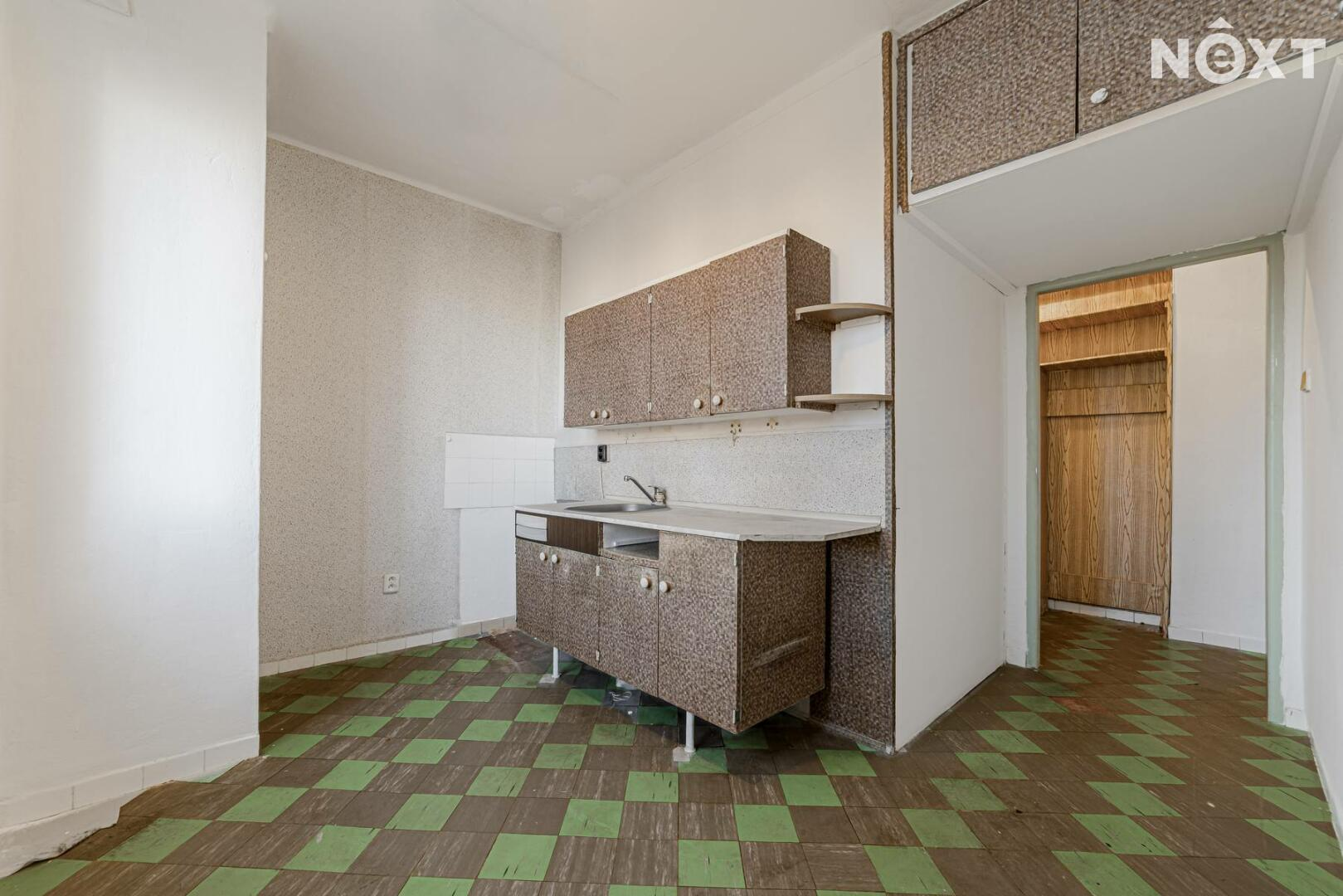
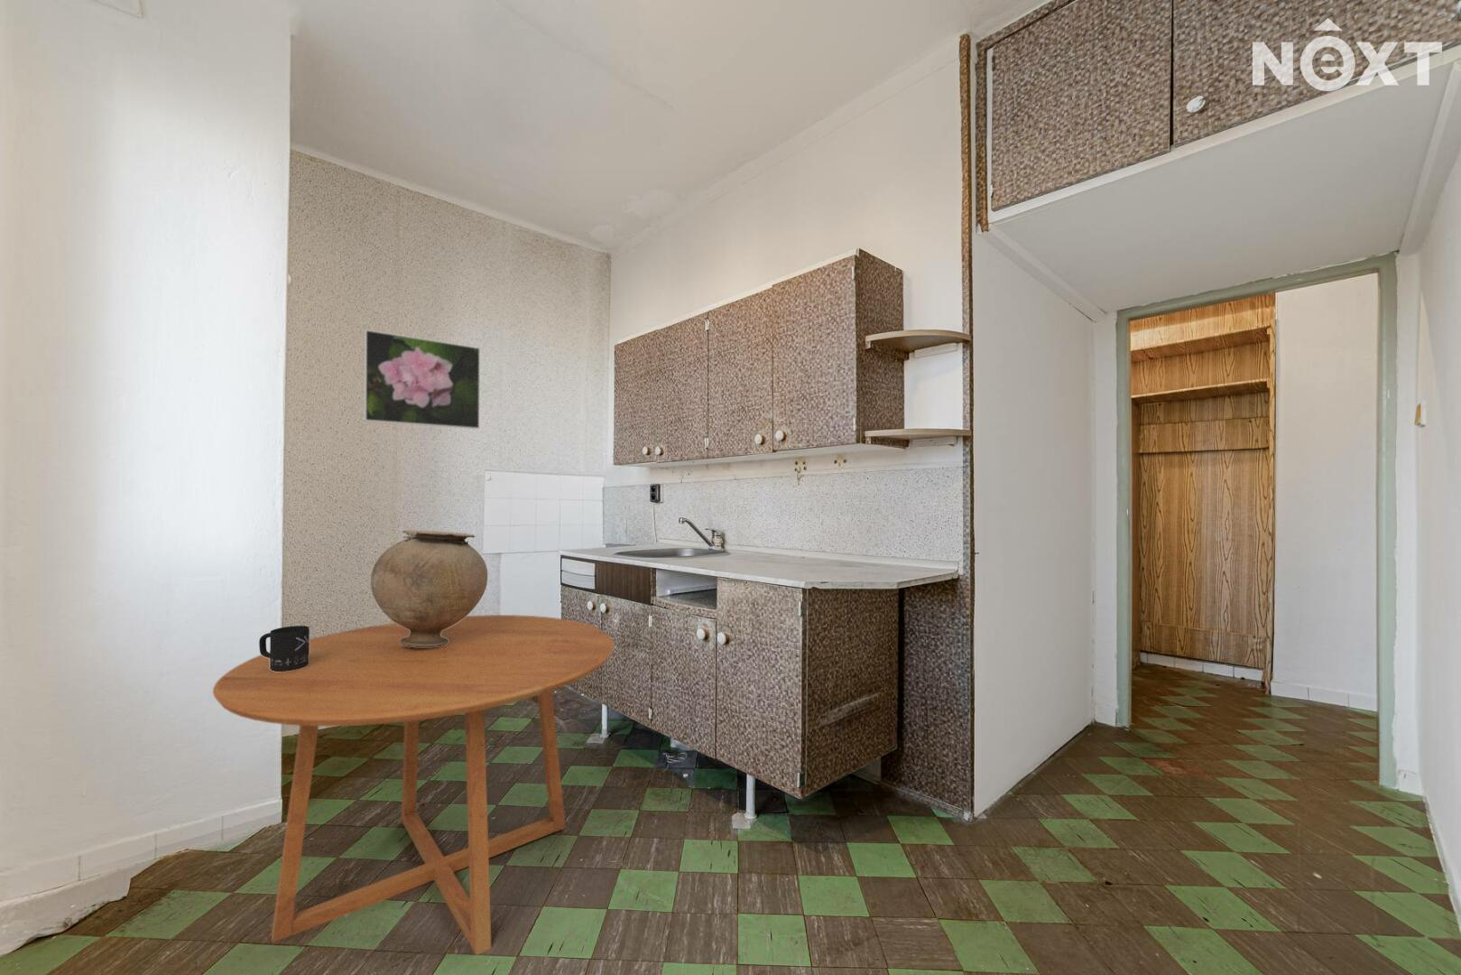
+ vase (432, 585)
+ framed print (425, 382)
+ dining table (417, 762)
+ mug (283, 647)
